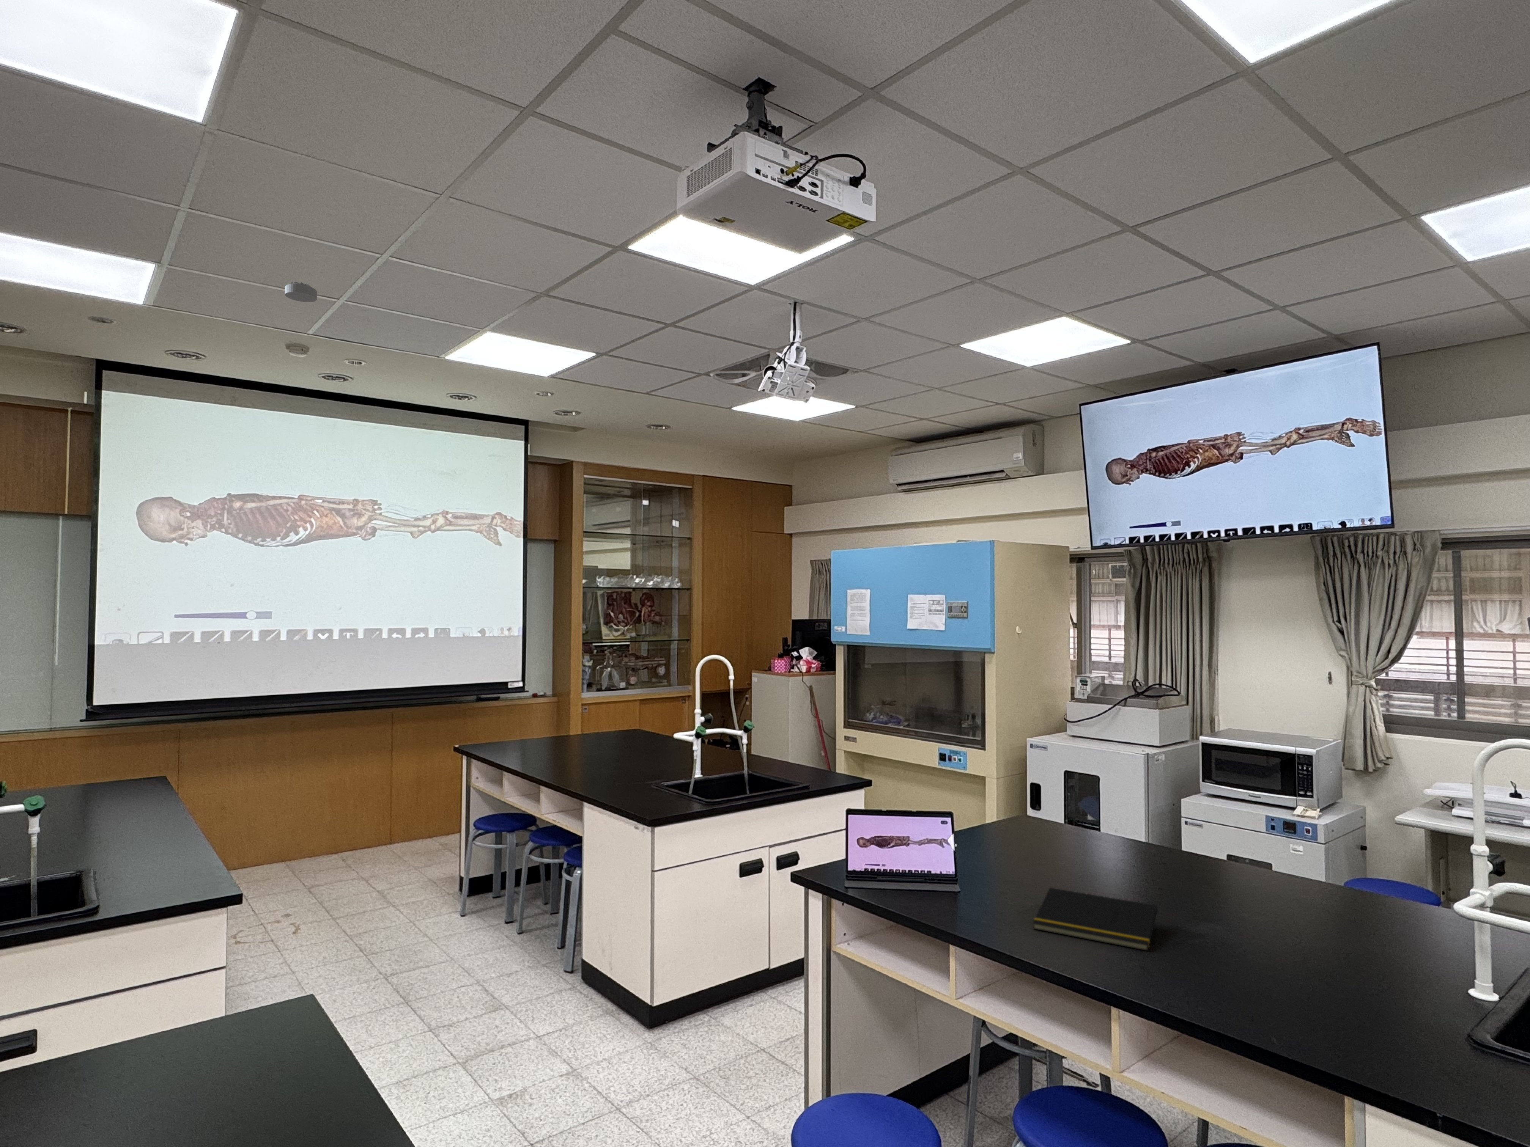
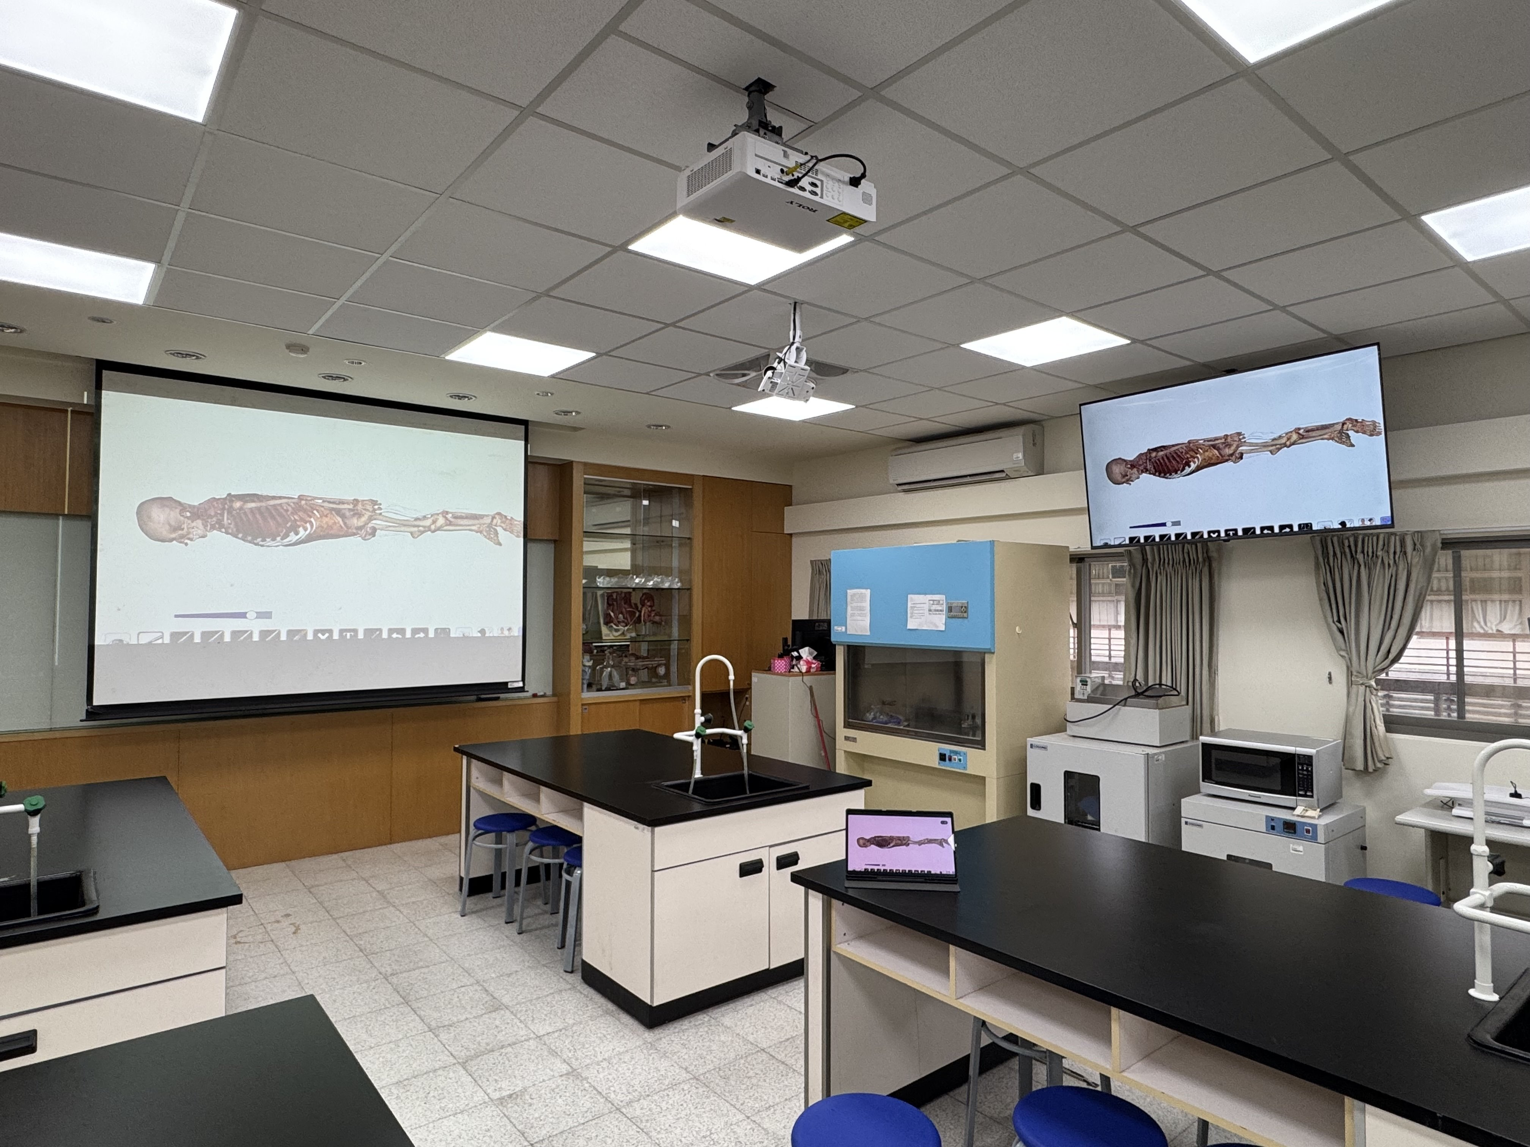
- notepad (1095, 917)
- smoke detector (301, 290)
